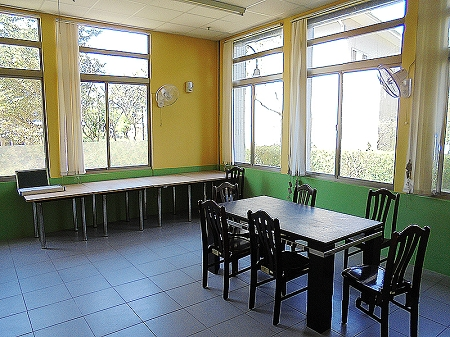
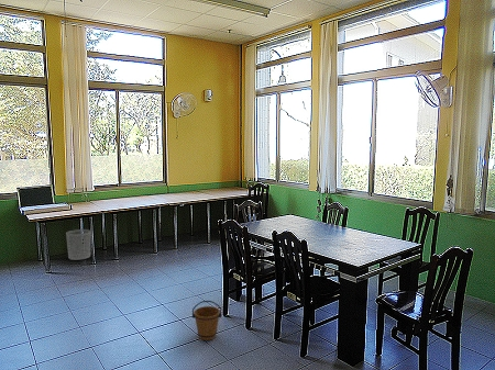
+ bucket (207, 318)
+ waste bin (78, 244)
